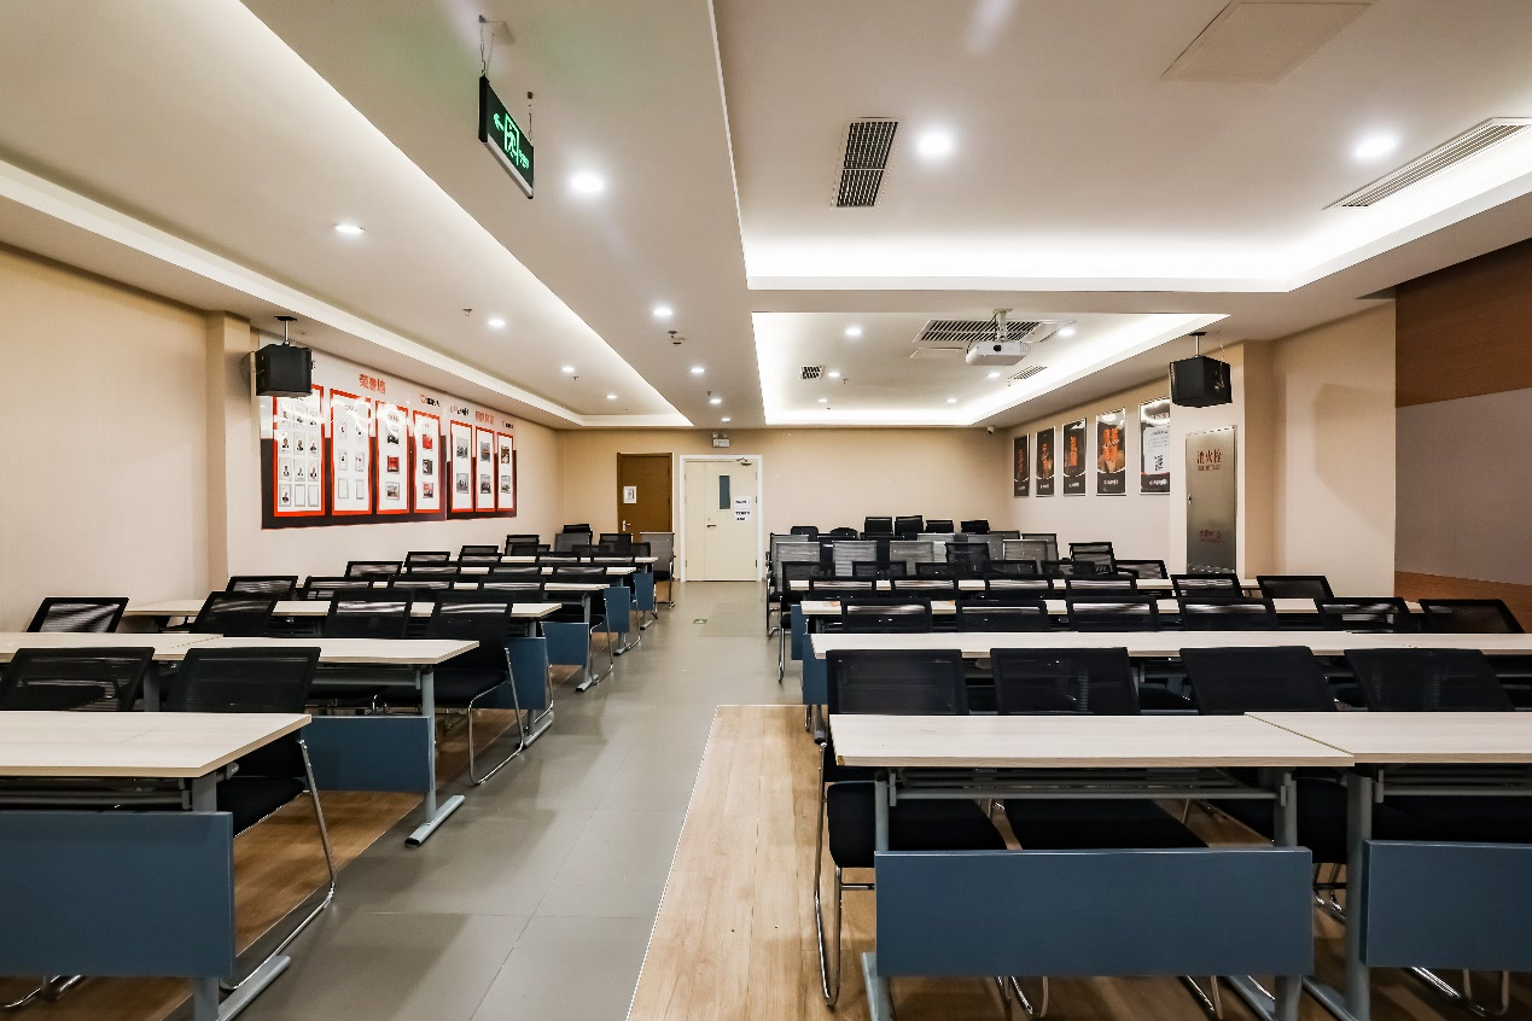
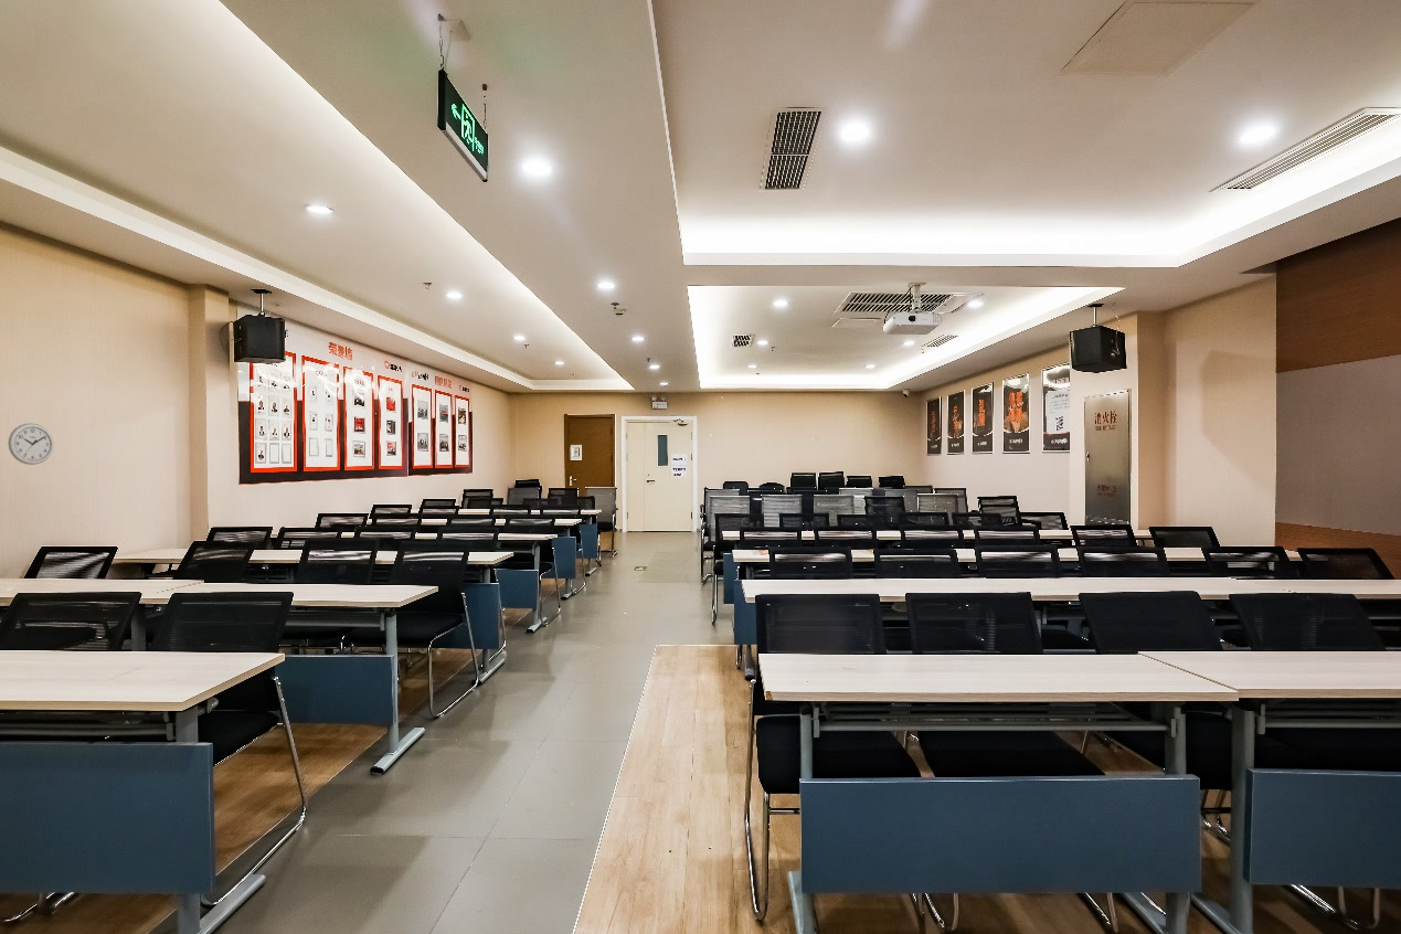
+ wall clock (32, 444)
